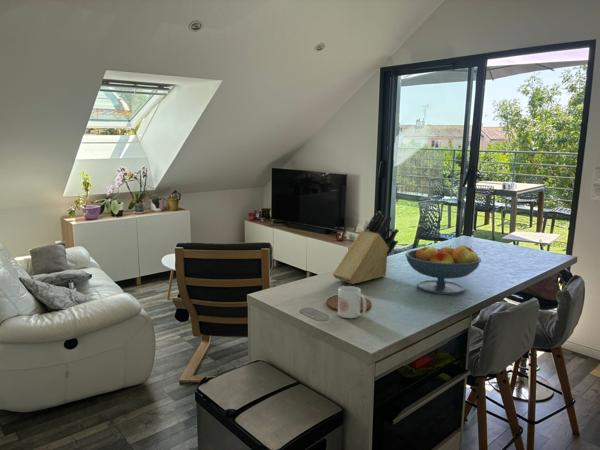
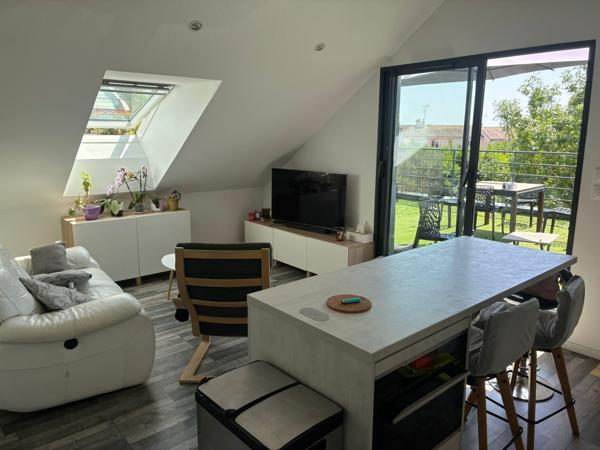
- knife block (367, 245)
- mug (352, 302)
- fruit bowl (441, 266)
